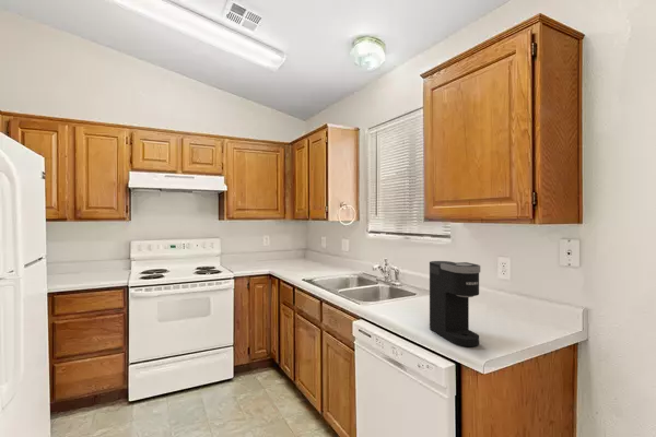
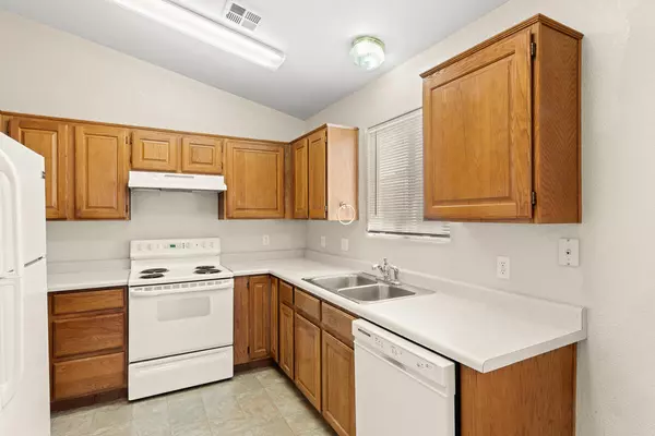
- coffee maker (453, 298)
